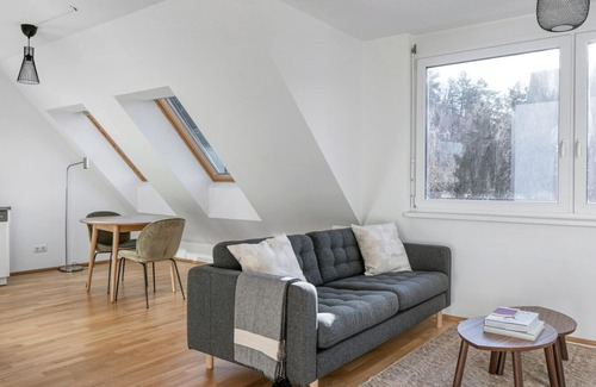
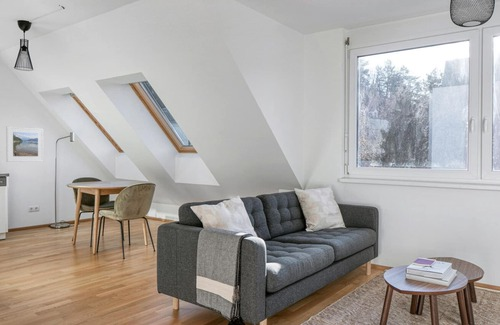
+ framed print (25, 144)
